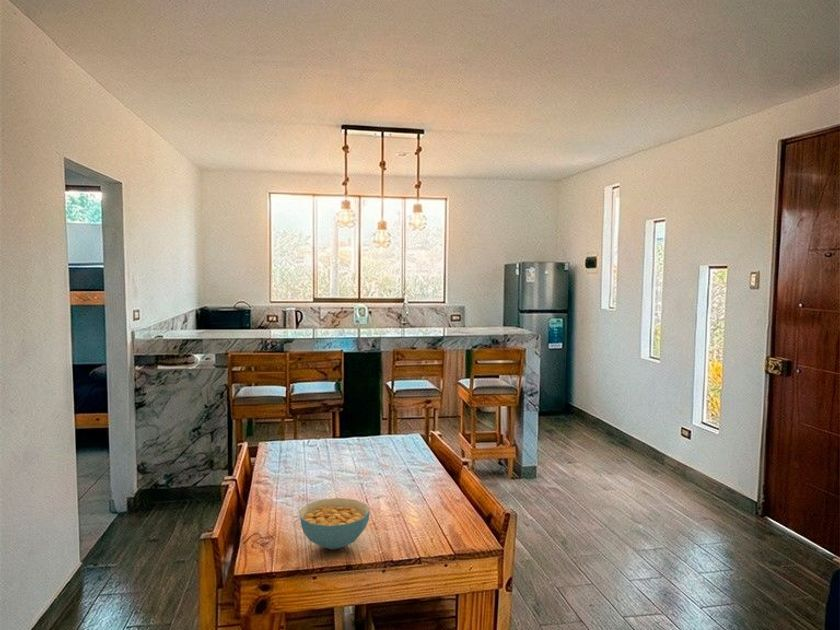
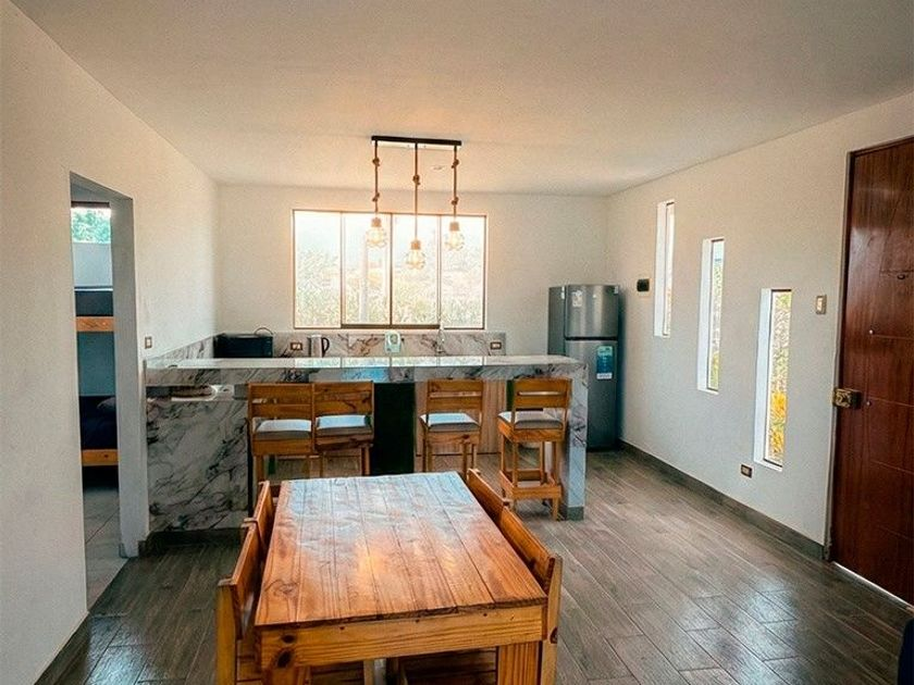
- cereal bowl (334, 527)
